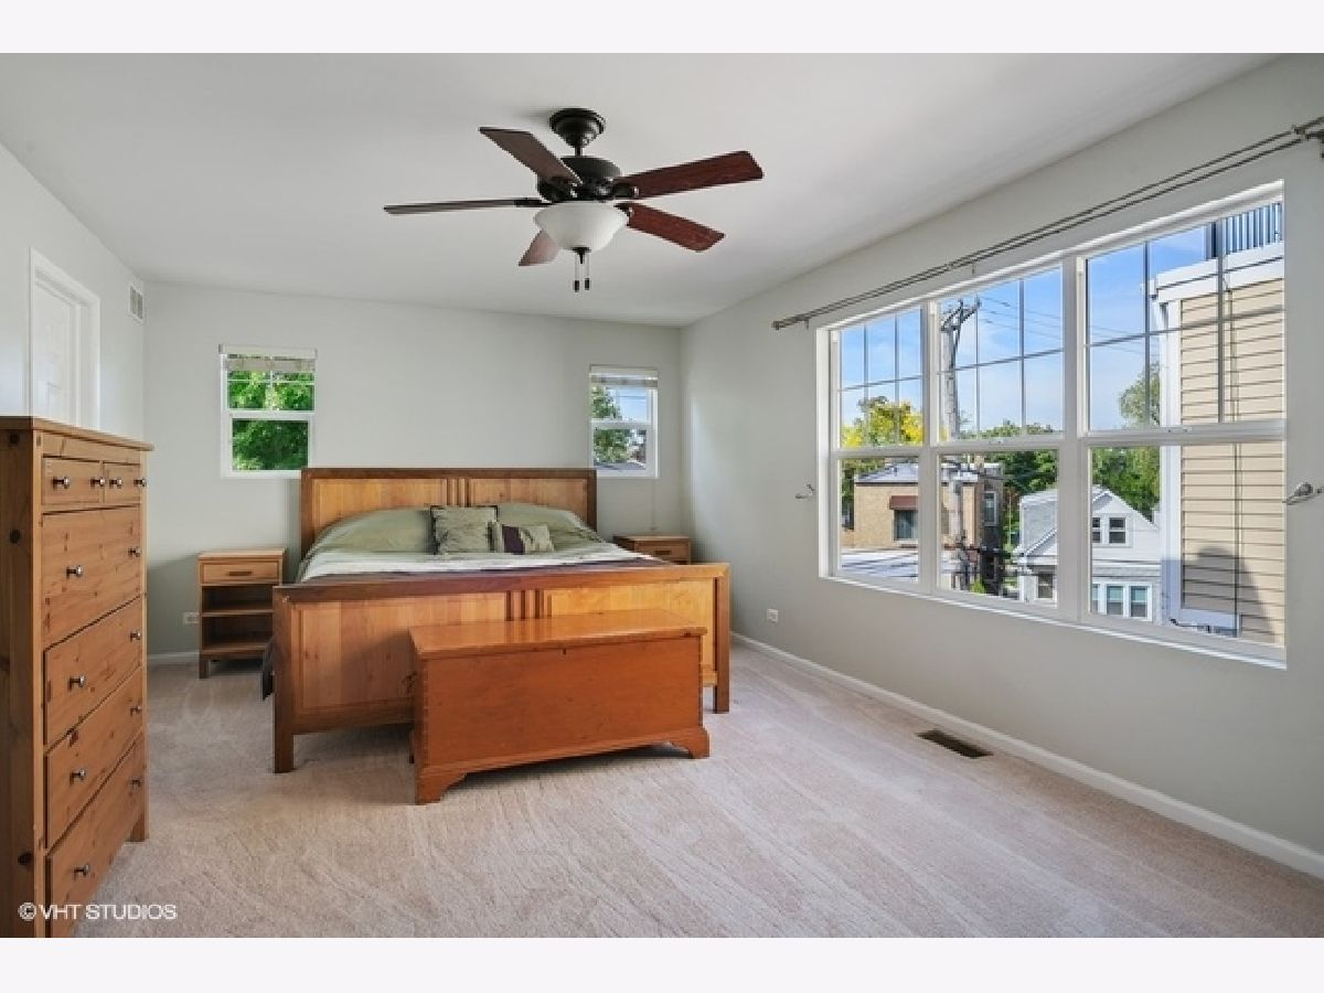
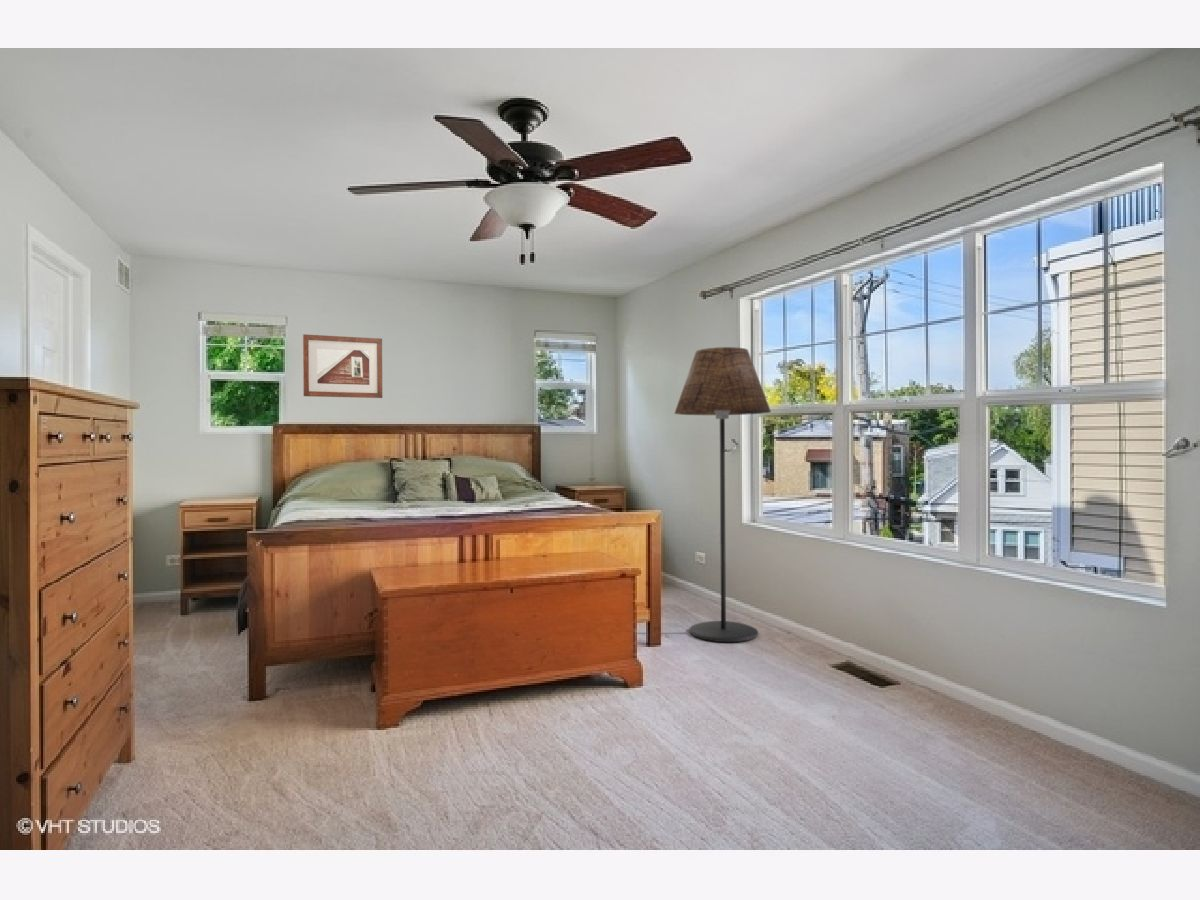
+ floor lamp (722, 491)
+ picture frame (343, 366)
